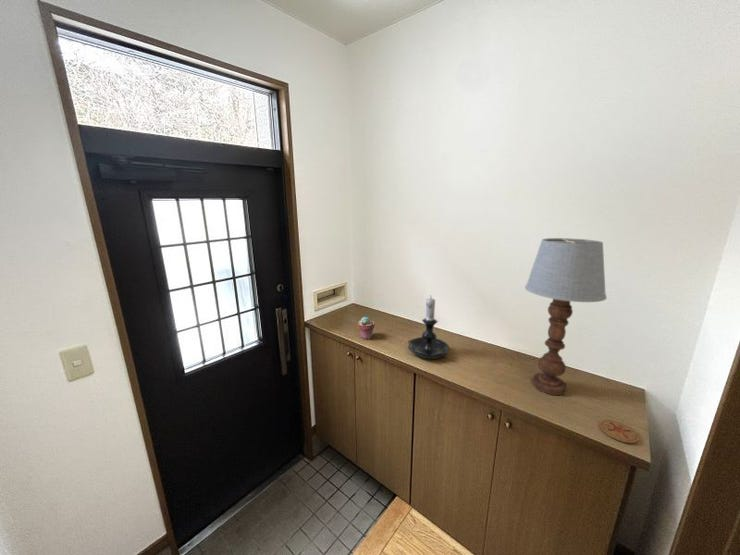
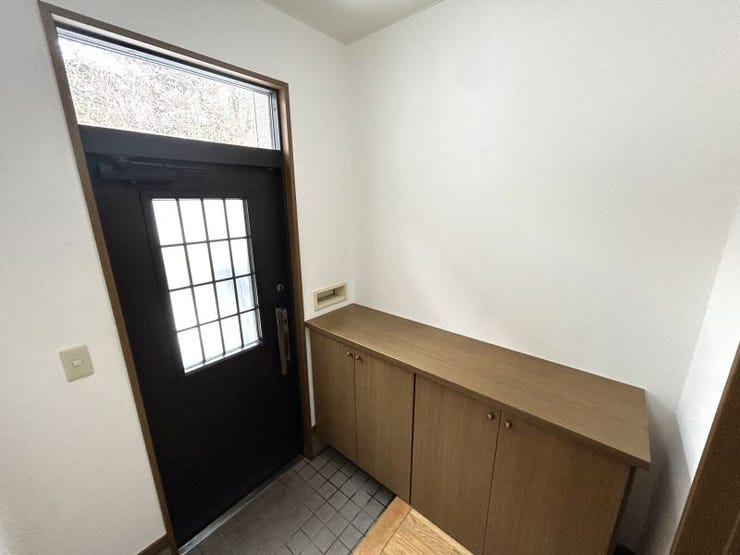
- candle holder (428, 324)
- table lamp (559, 317)
- coaster (618, 431)
- potted succulent (366, 327)
